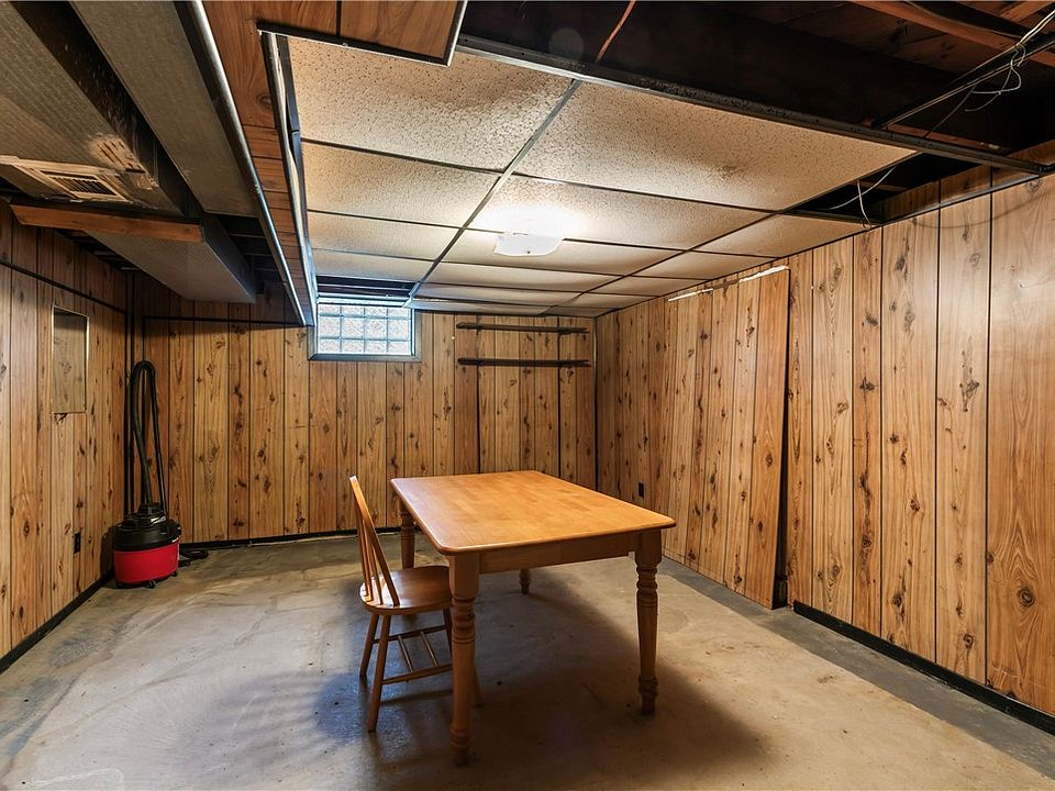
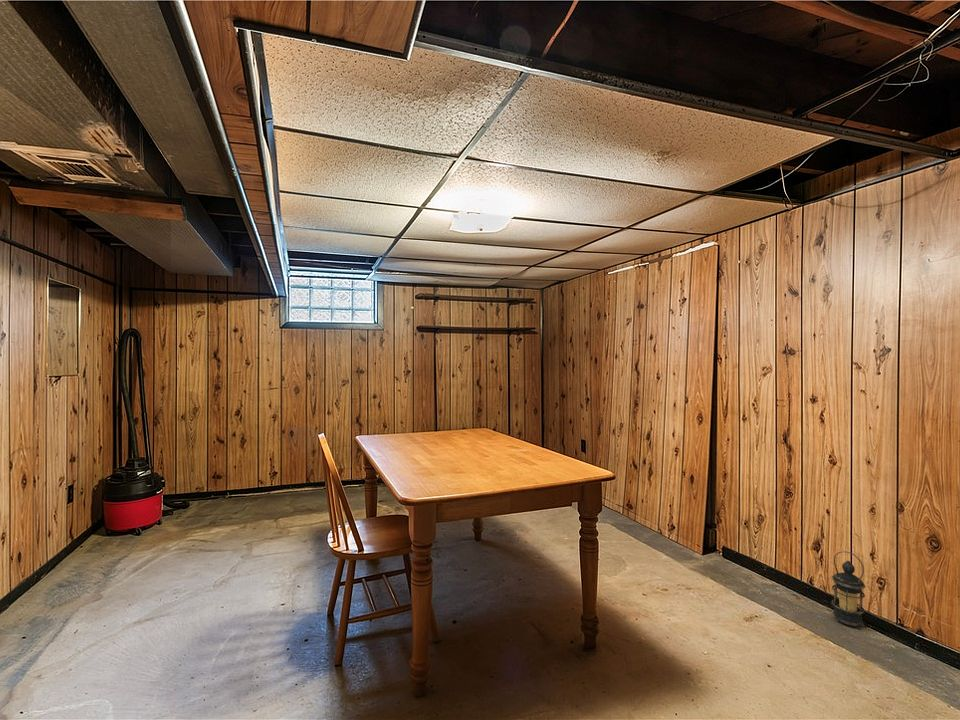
+ lantern (848, 587)
